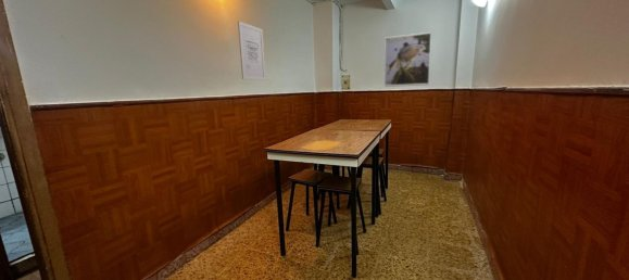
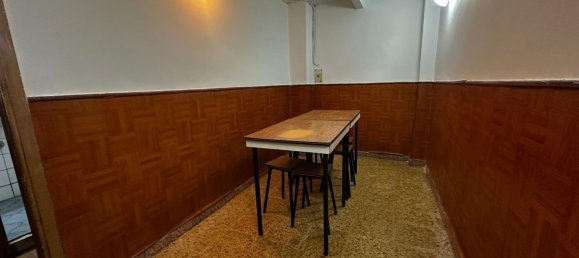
- wall art (252, 52)
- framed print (406, 61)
